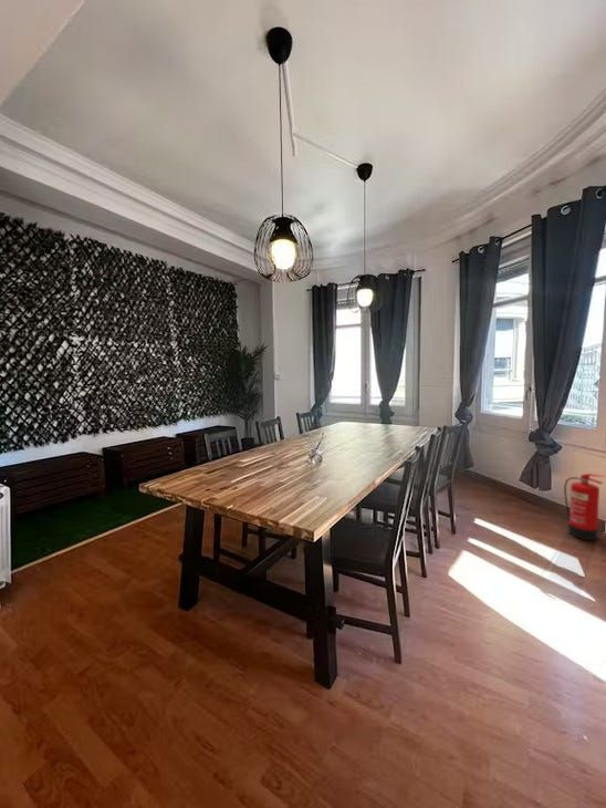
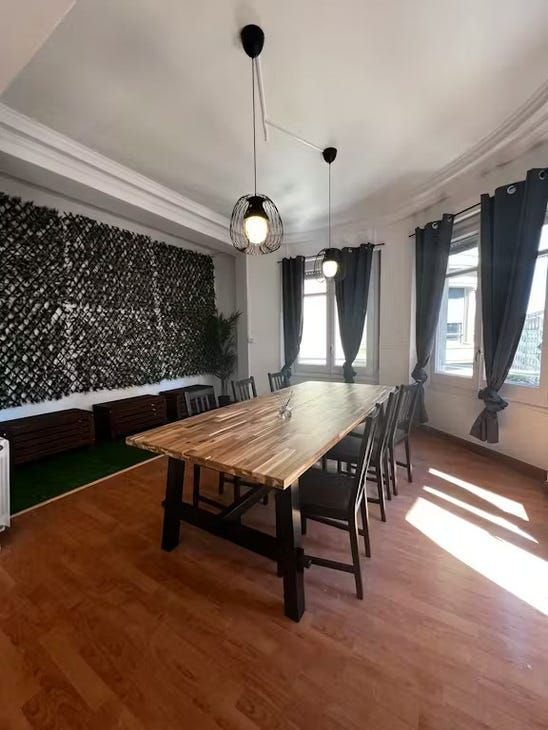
- fire extinguisher (582, 503)
